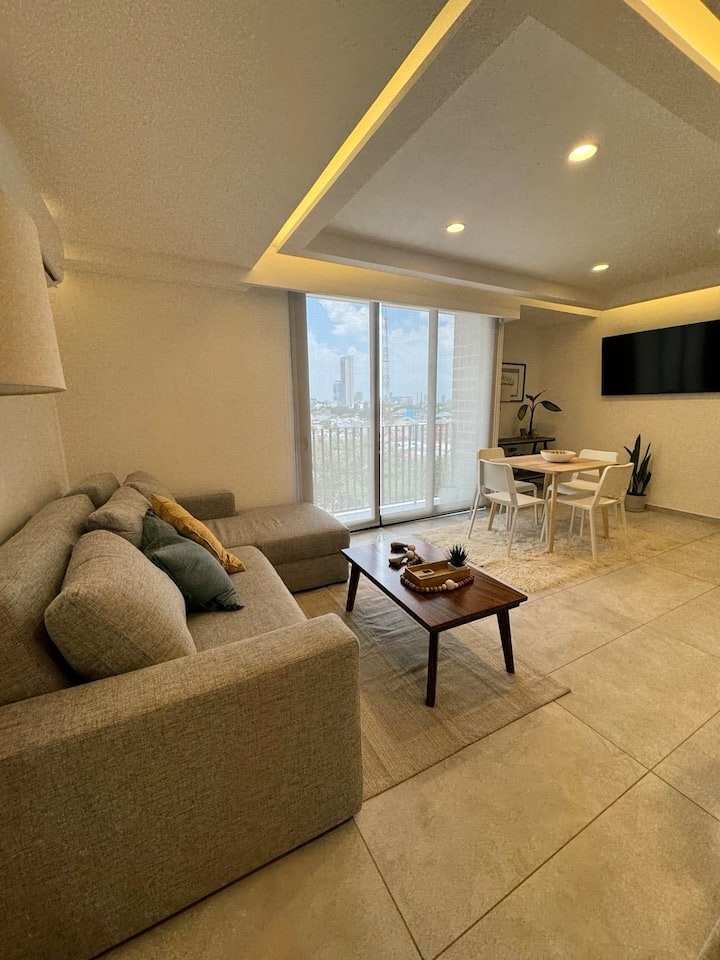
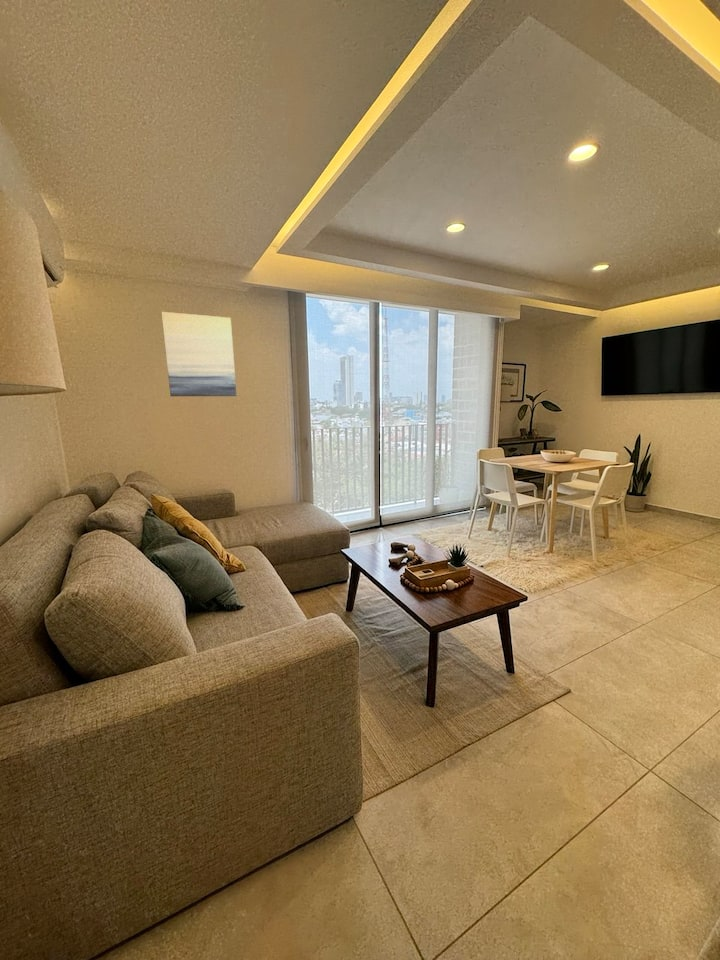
+ wall art (200, 356)
